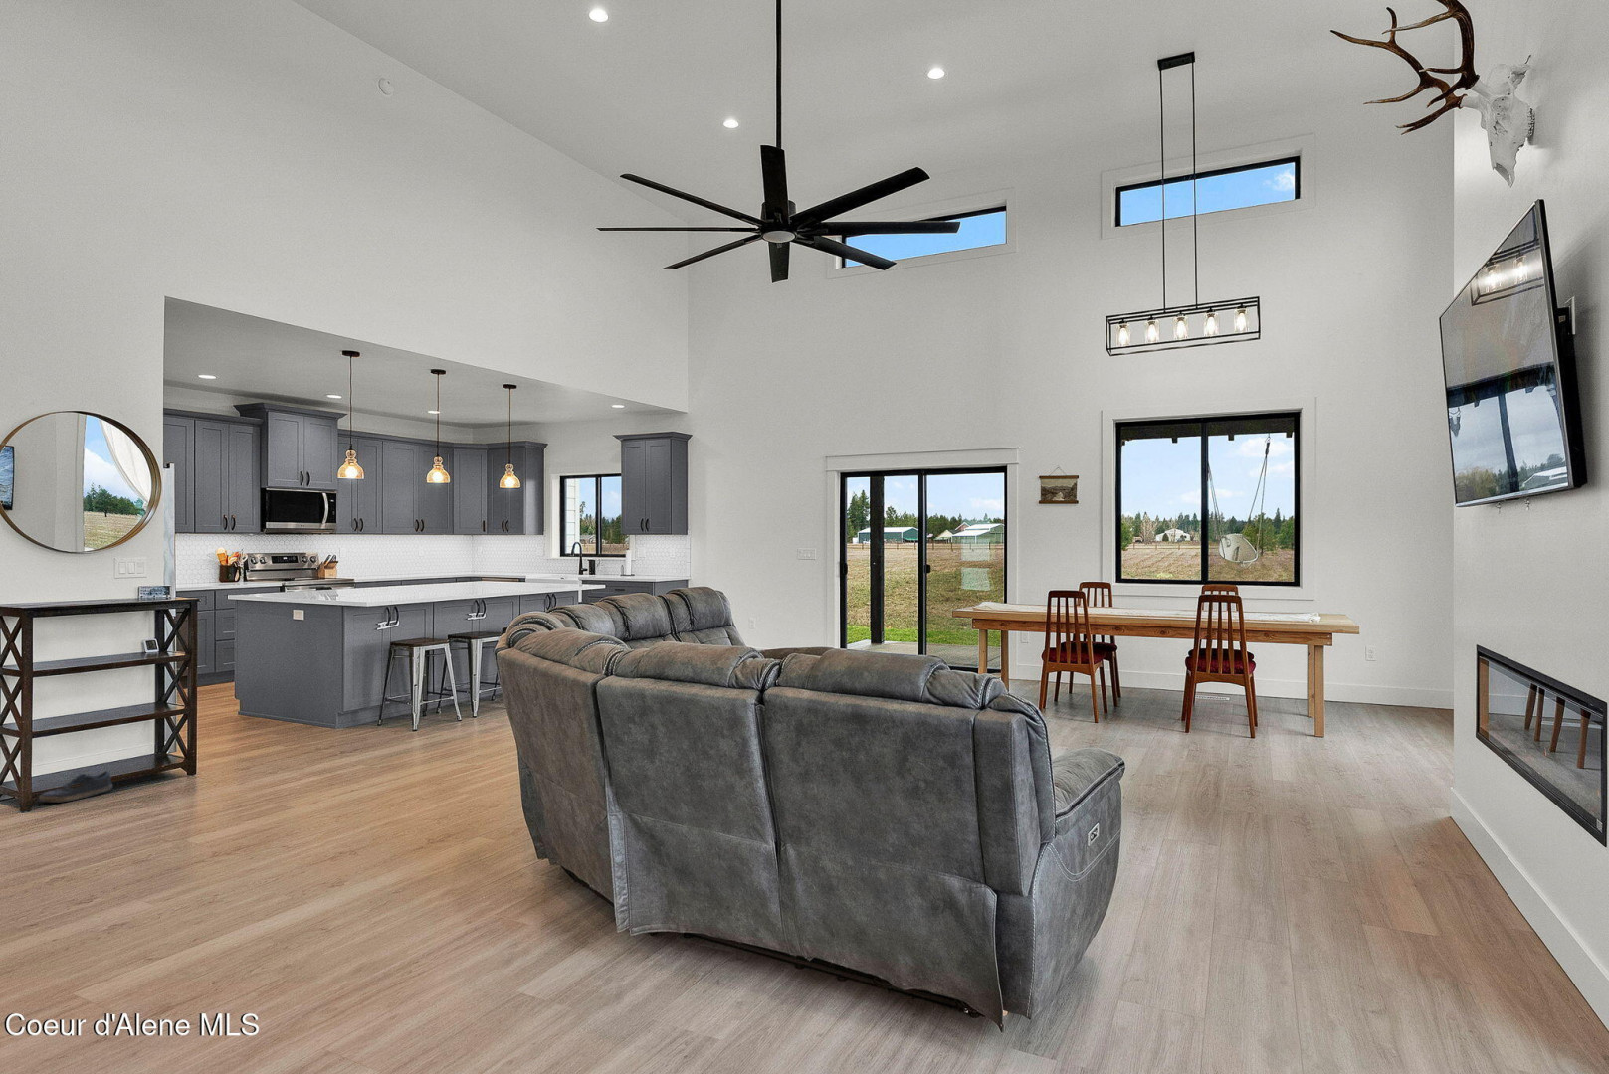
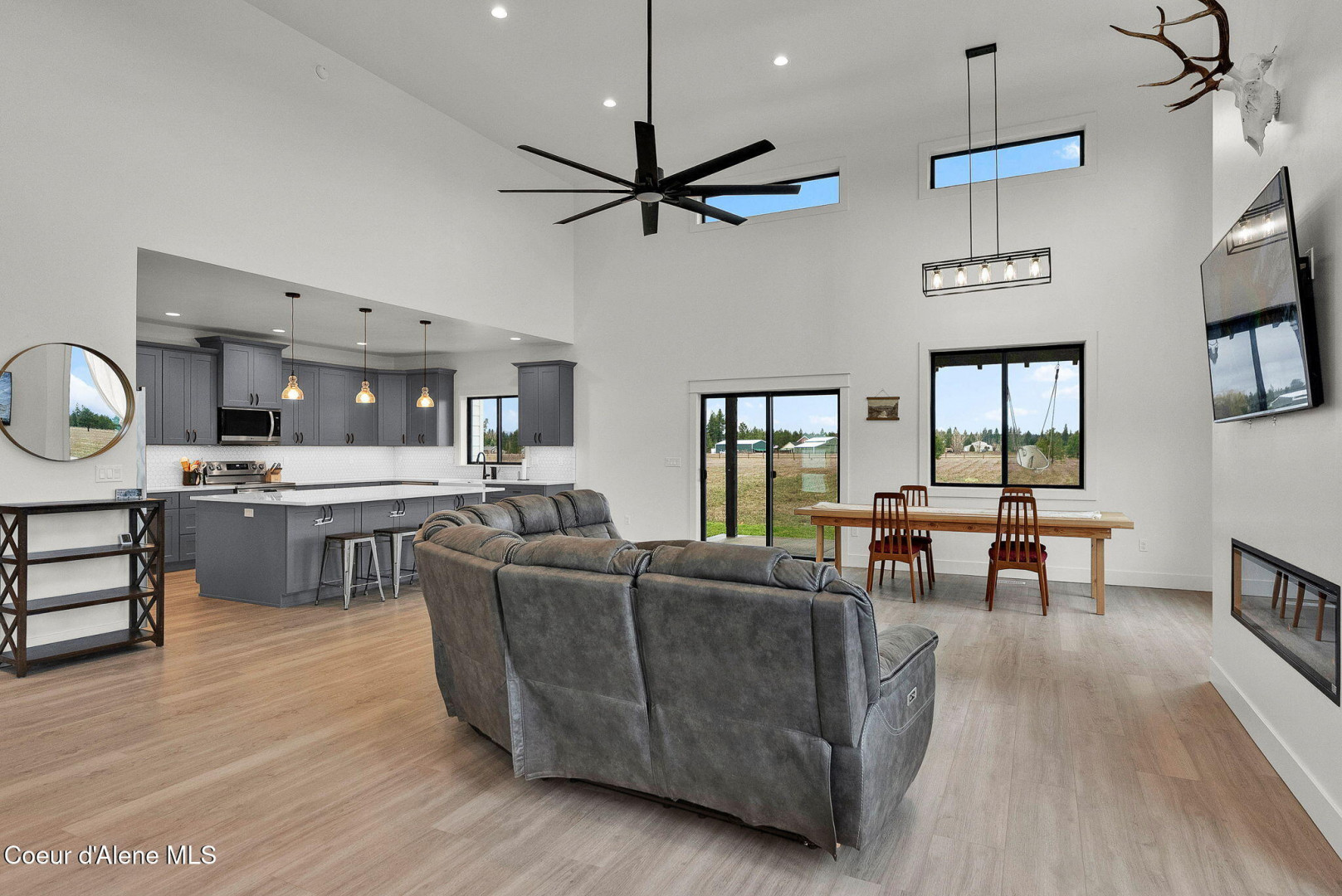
- shoe (77, 786)
